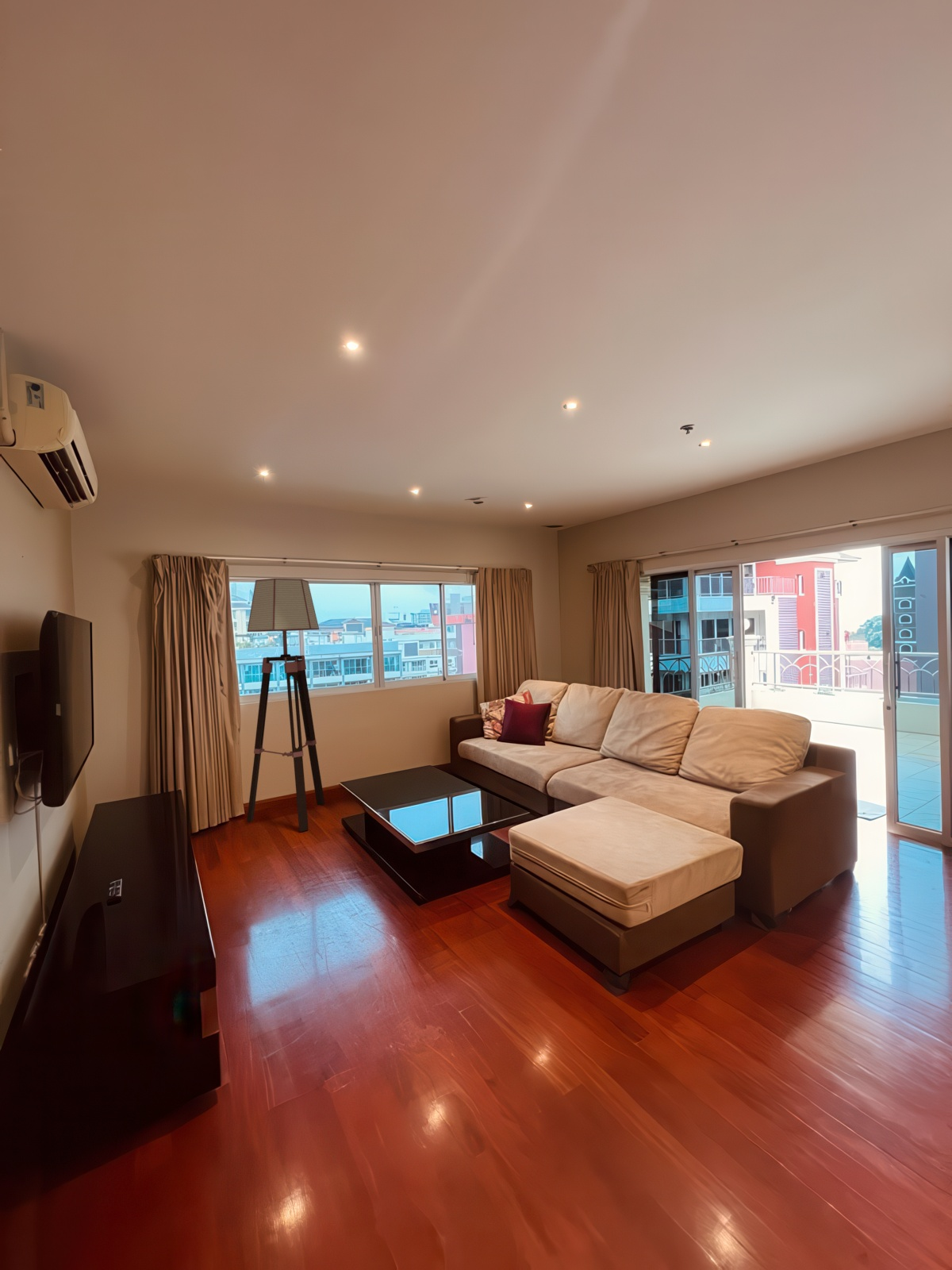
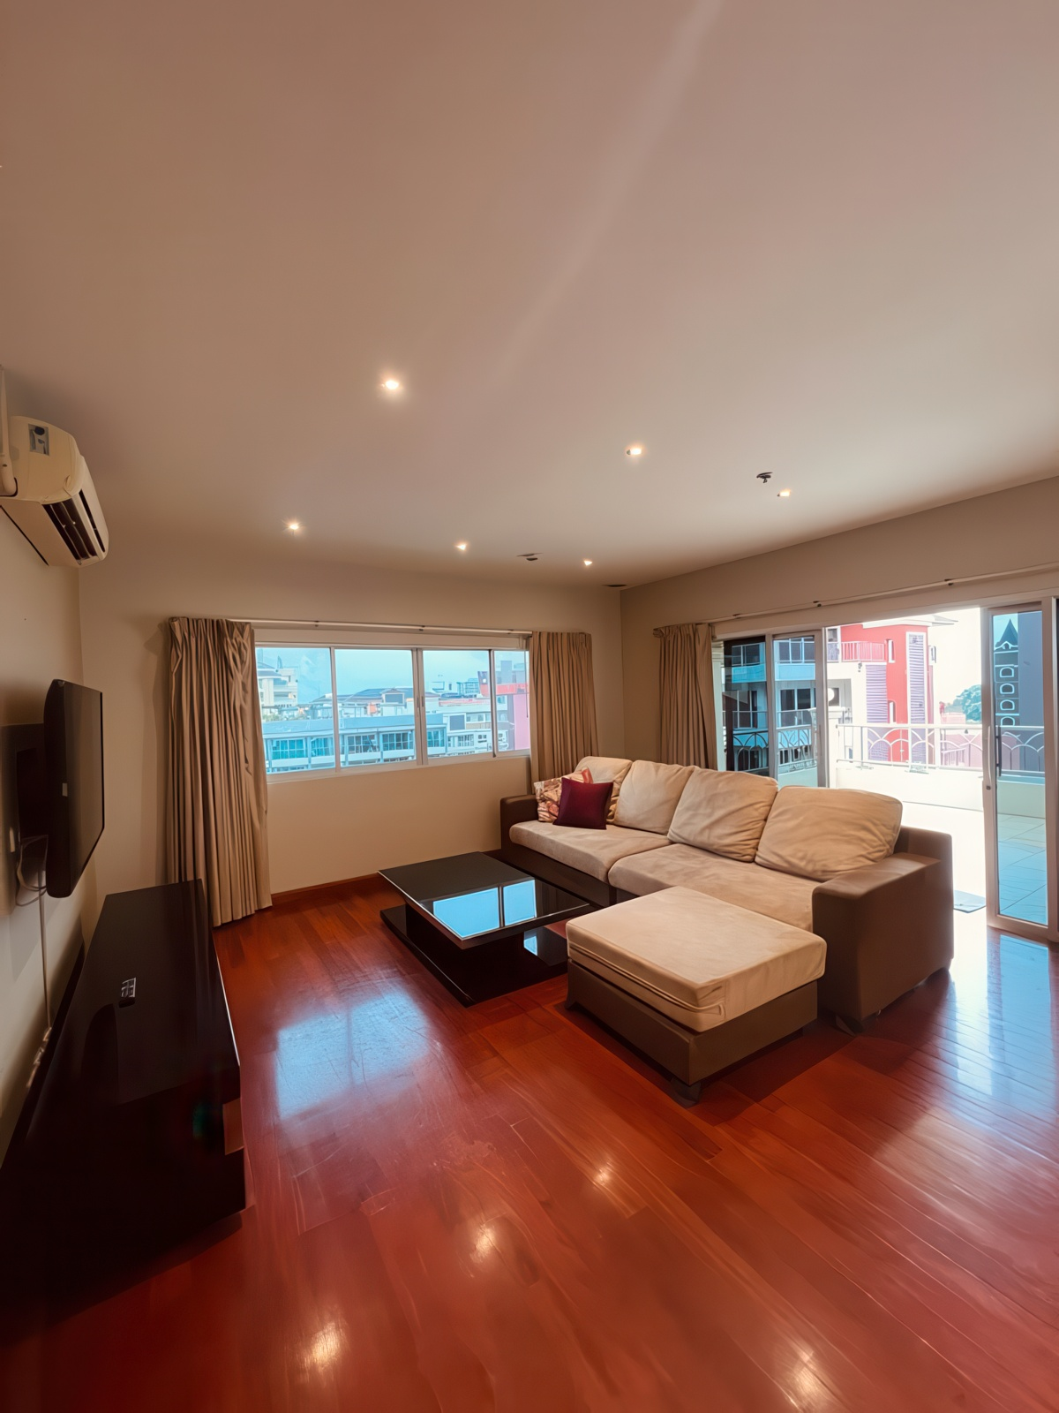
- floor lamp (289, 699)
